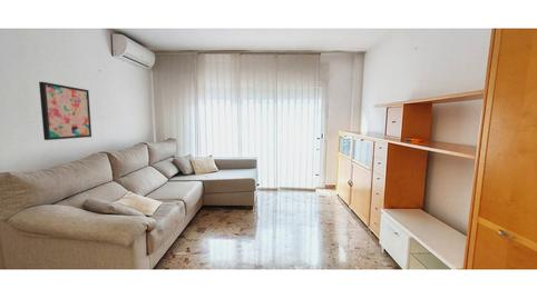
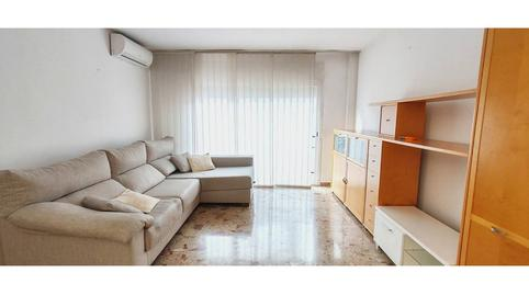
- wall art (68, 112)
